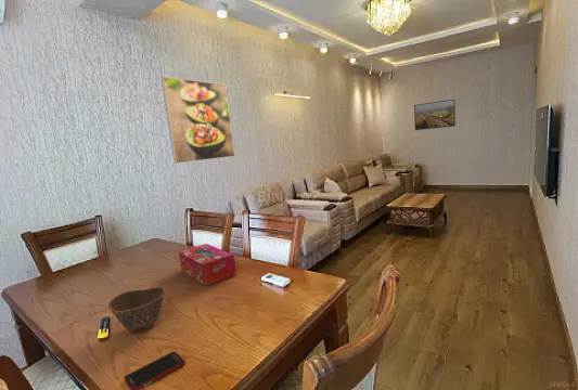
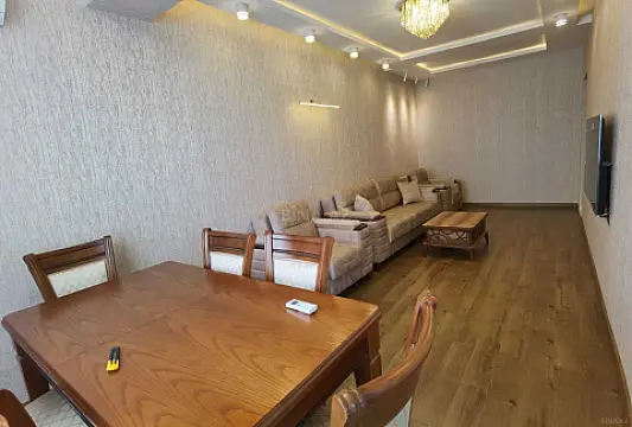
- bowl (140, 312)
- cell phone (155, 370)
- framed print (434, 115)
- tissue box (206, 262)
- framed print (202, 120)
